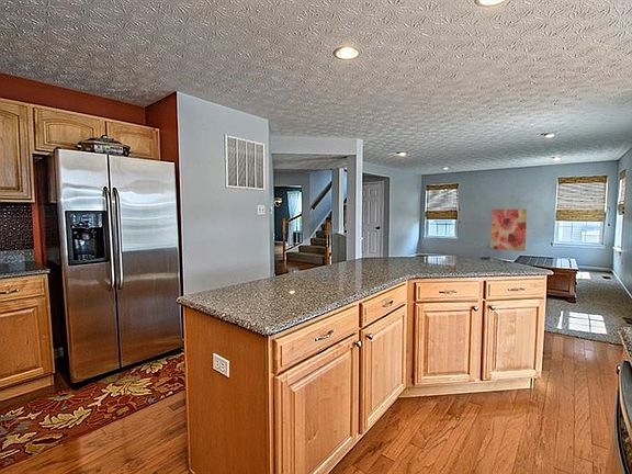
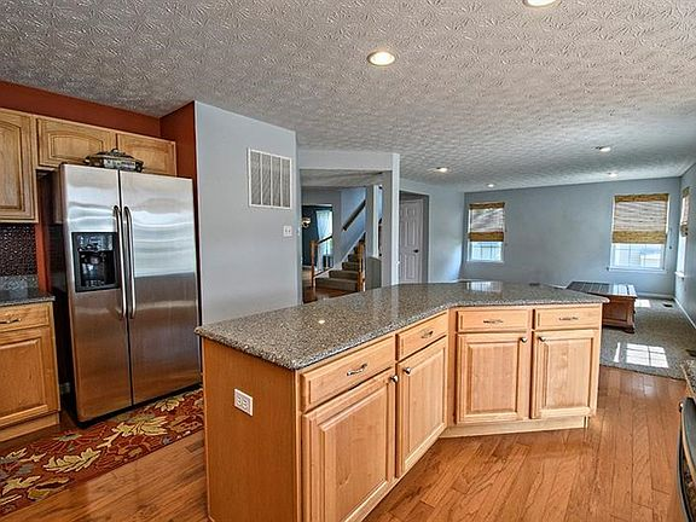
- wall art (508, 229)
